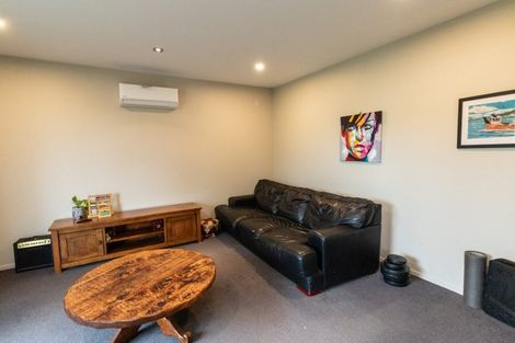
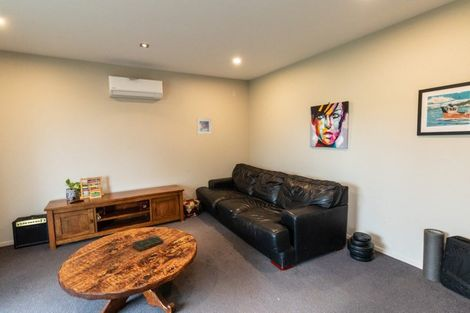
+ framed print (204, 126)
+ bible (148, 242)
